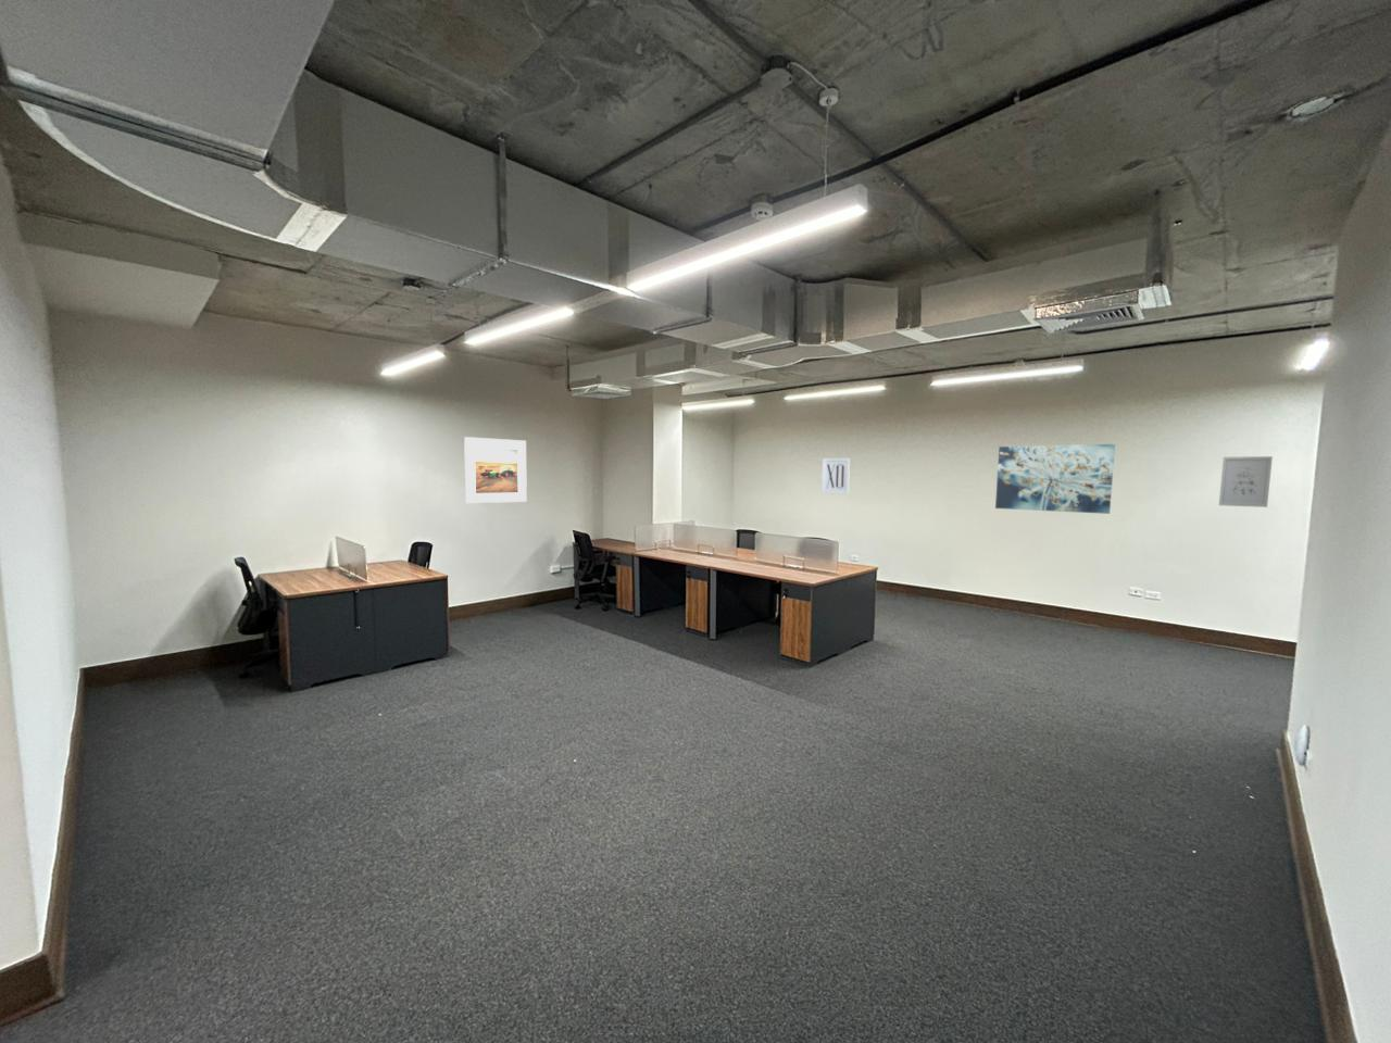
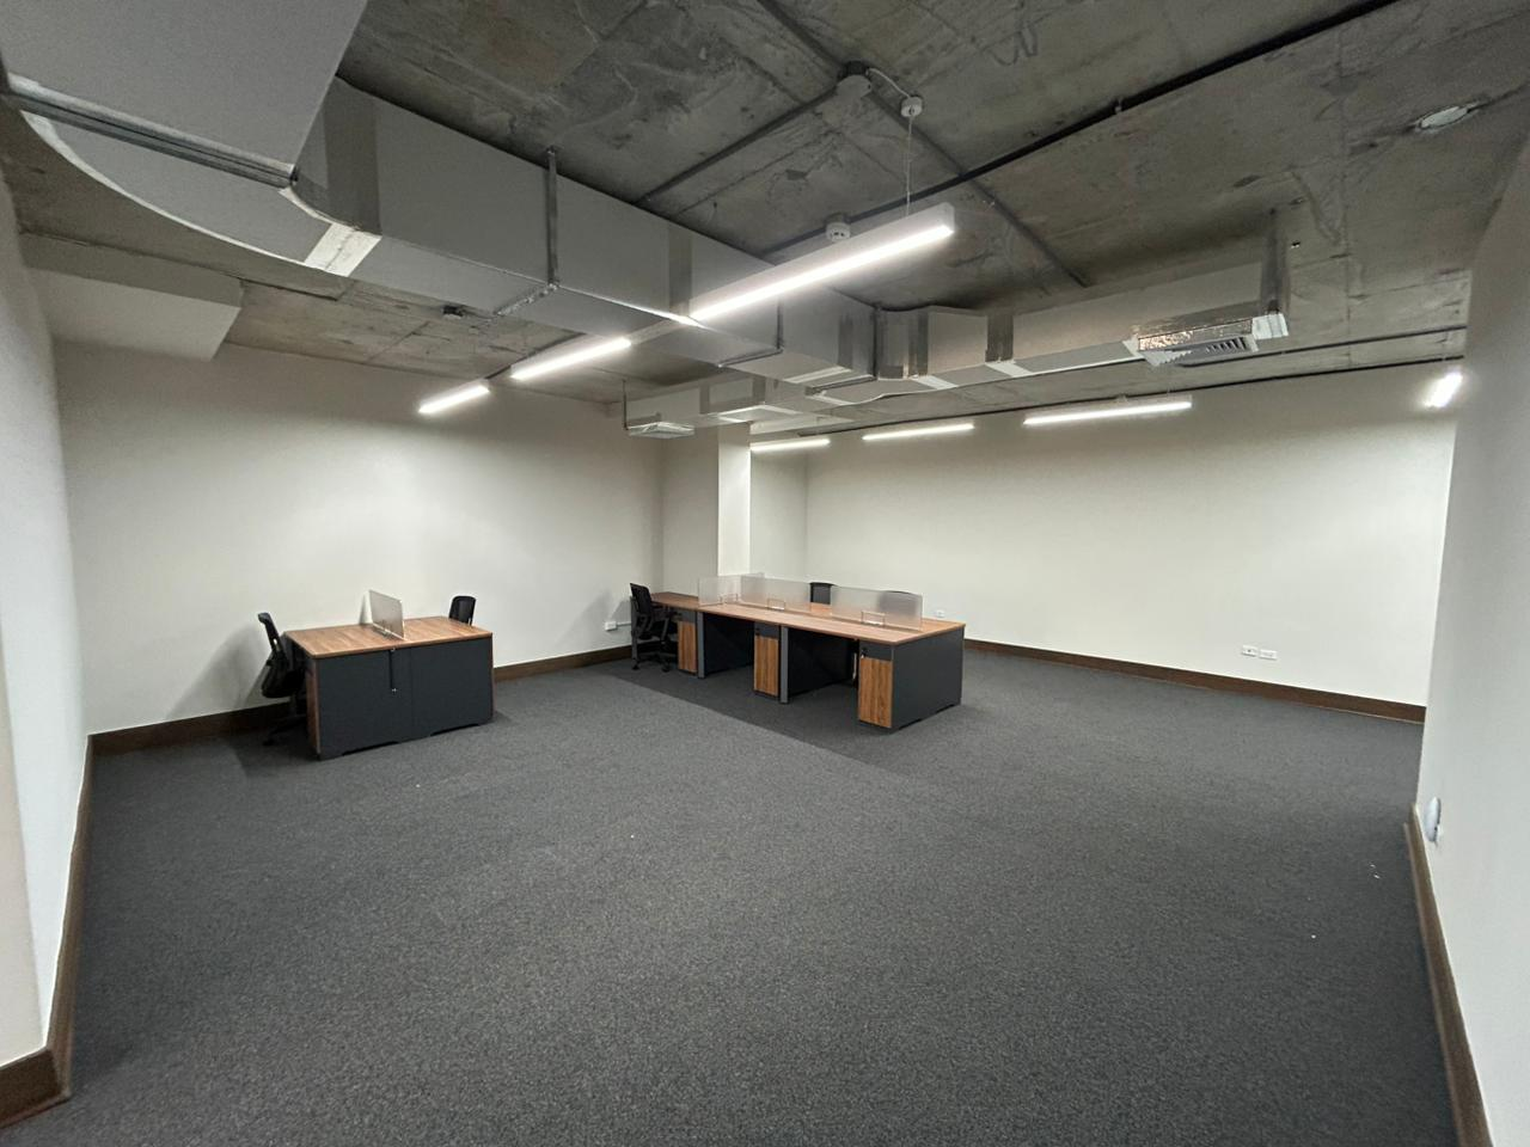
- wall art (1244, 481)
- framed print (496, 470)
- wall art (835, 475)
- wall art (1050, 478)
